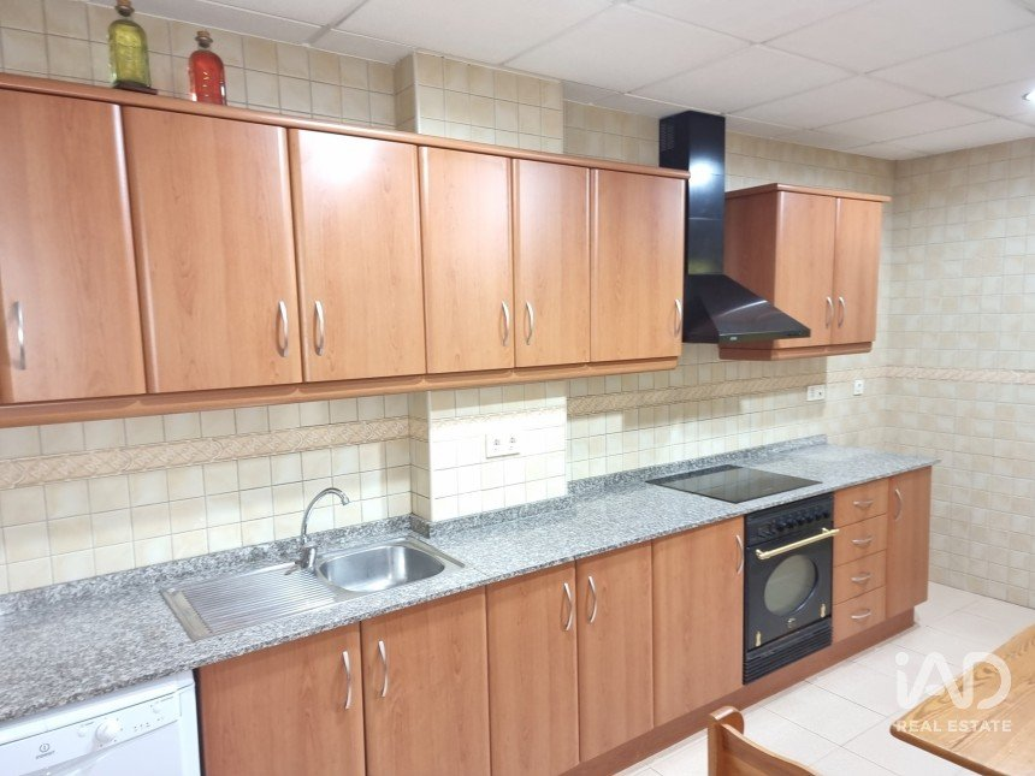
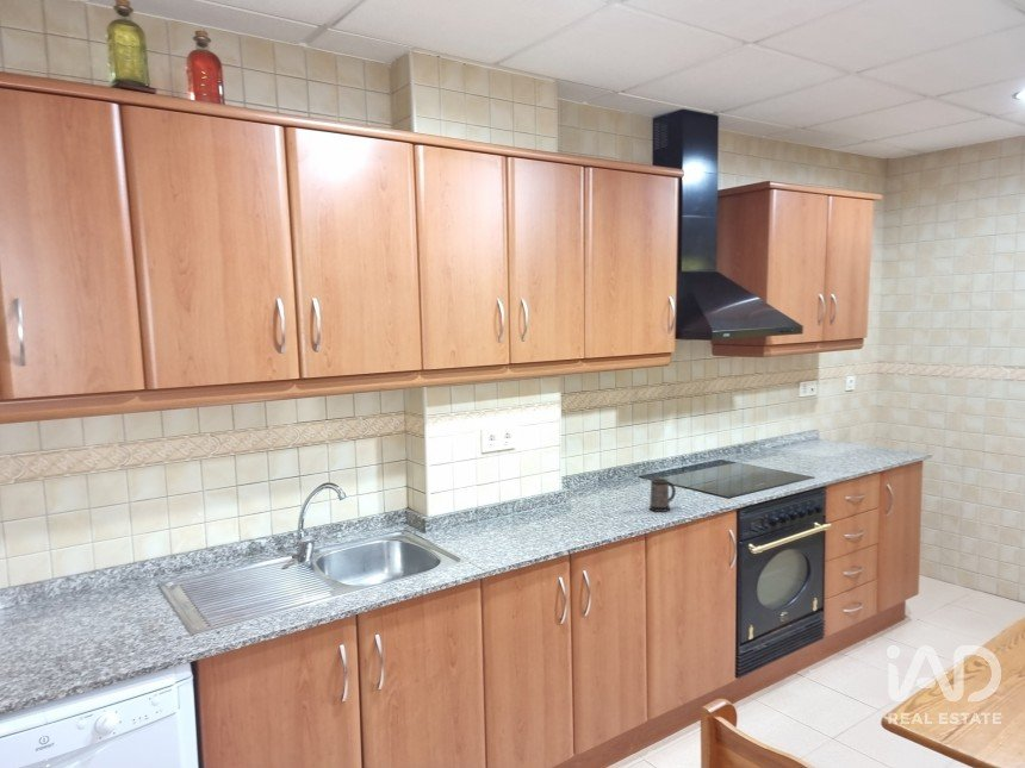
+ mug (663, 493)
